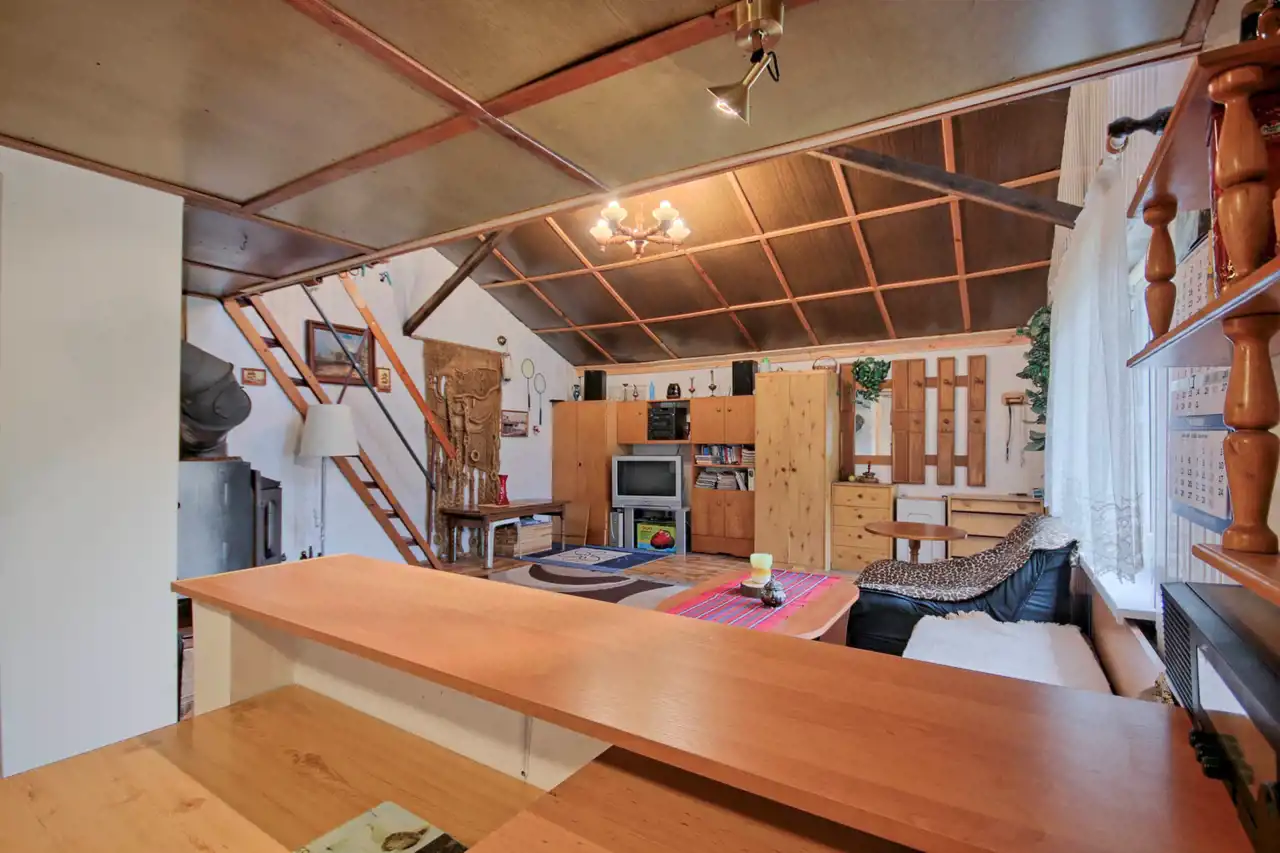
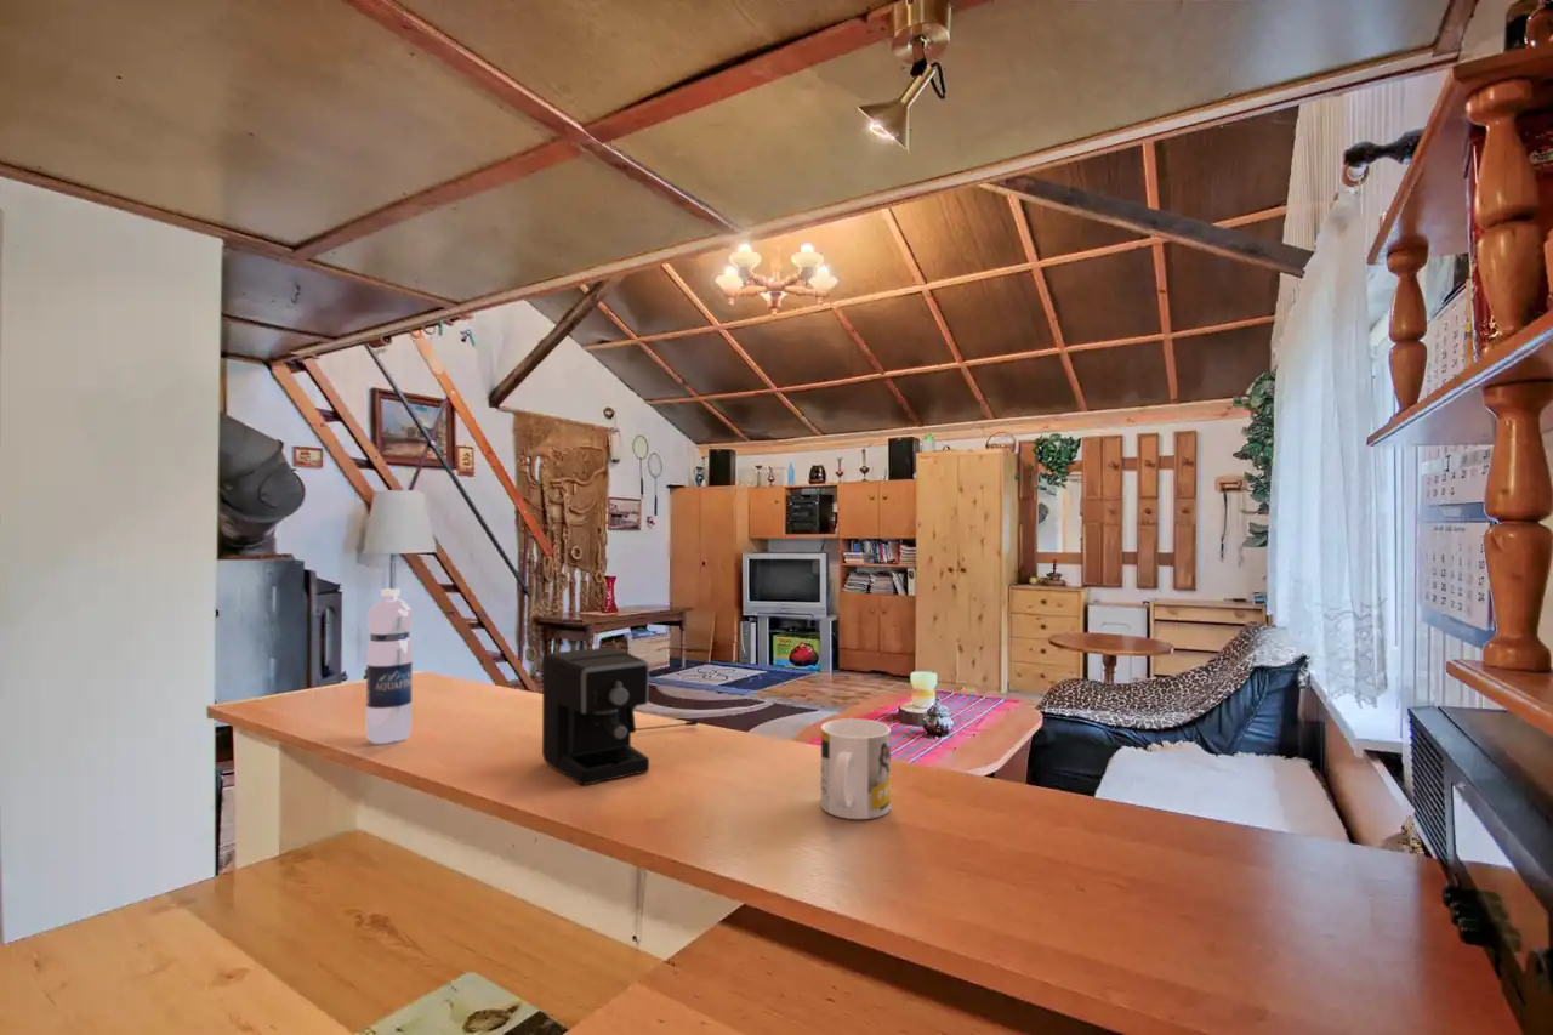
+ water bottle (389, 664)
+ coffee maker (645, 700)
+ mug (849, 770)
